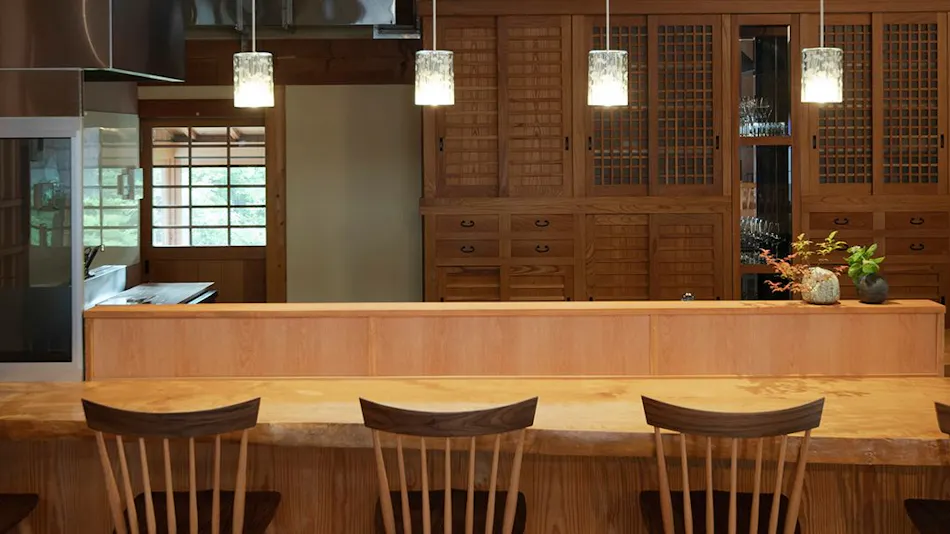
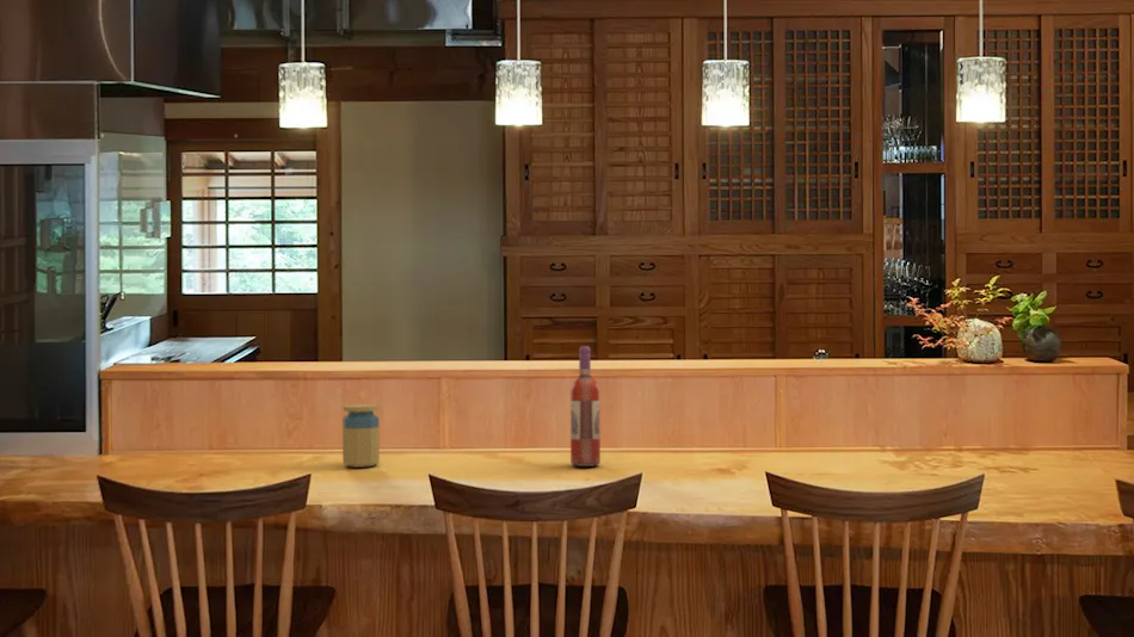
+ wine bottle (585, 406)
+ jar (360, 435)
